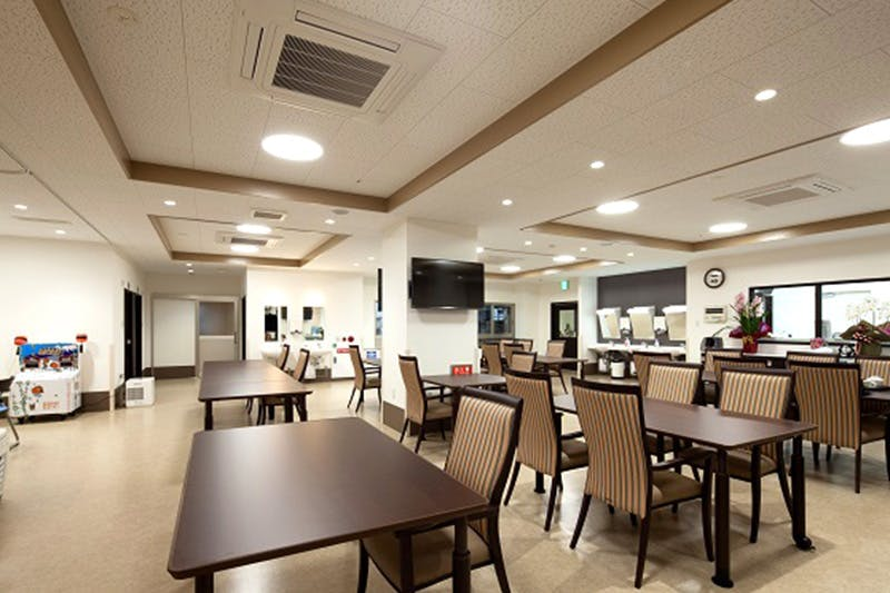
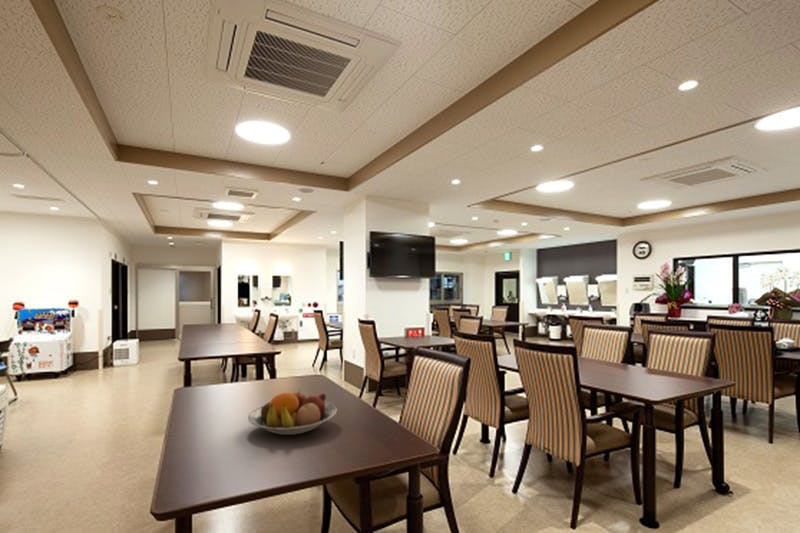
+ fruit bowl (293, 408)
